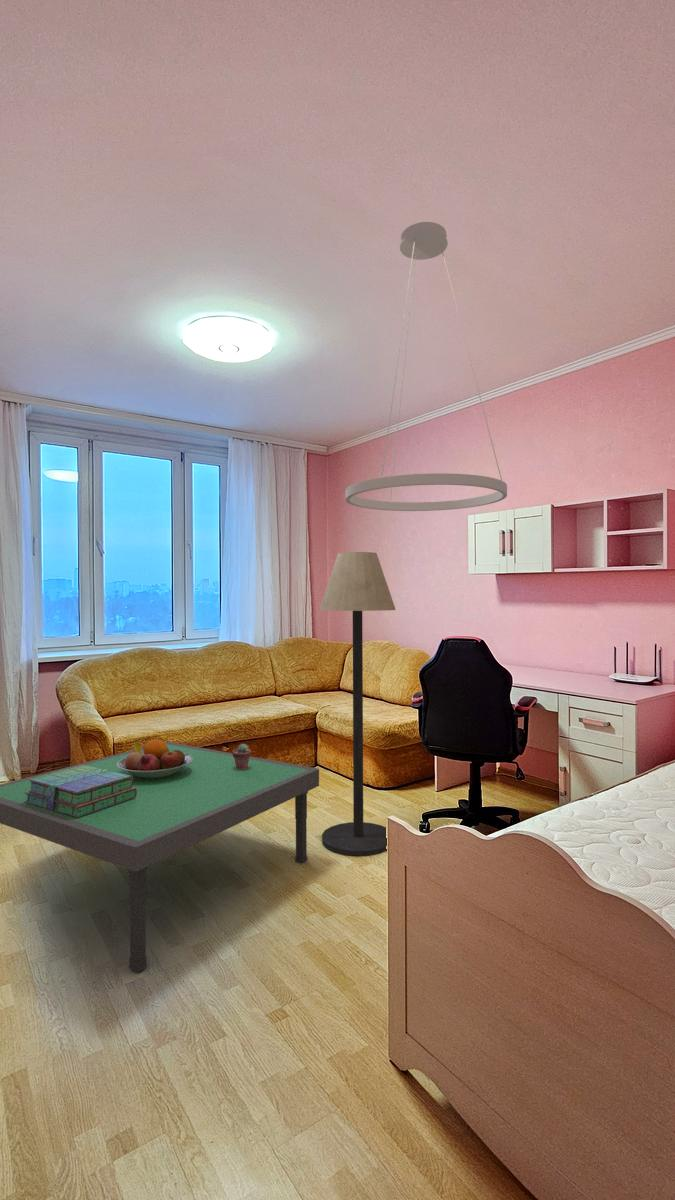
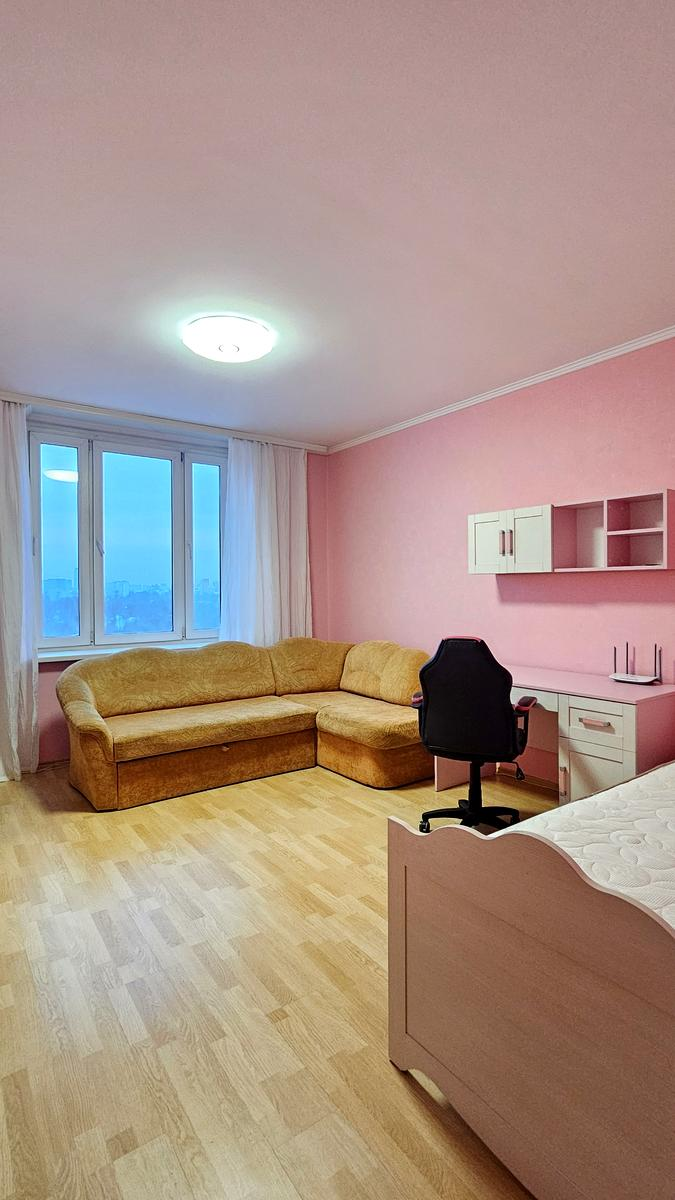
- stack of books (81, 787)
- potted succulent (241, 755)
- fruit bowl (155, 757)
- coffee table (155, 829)
- floor lamp (357, 696)
- pendant light (404, 365)
